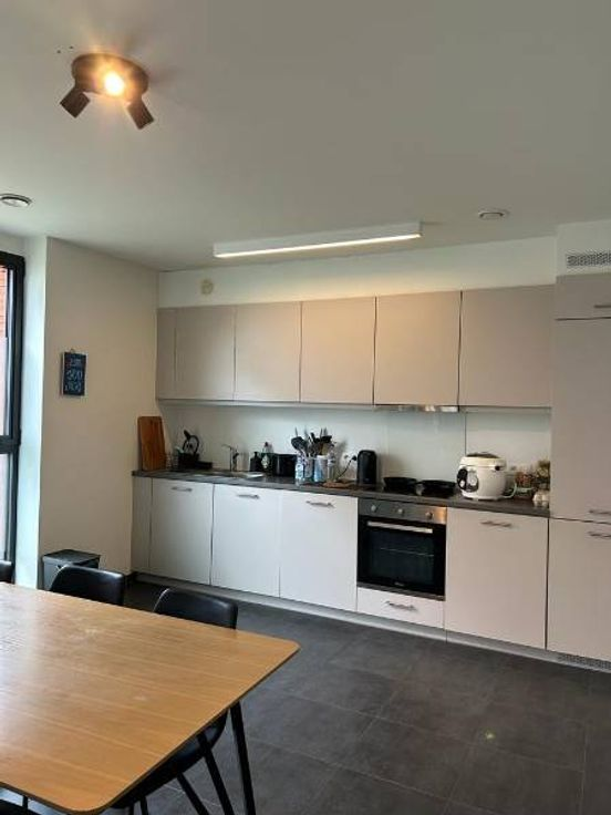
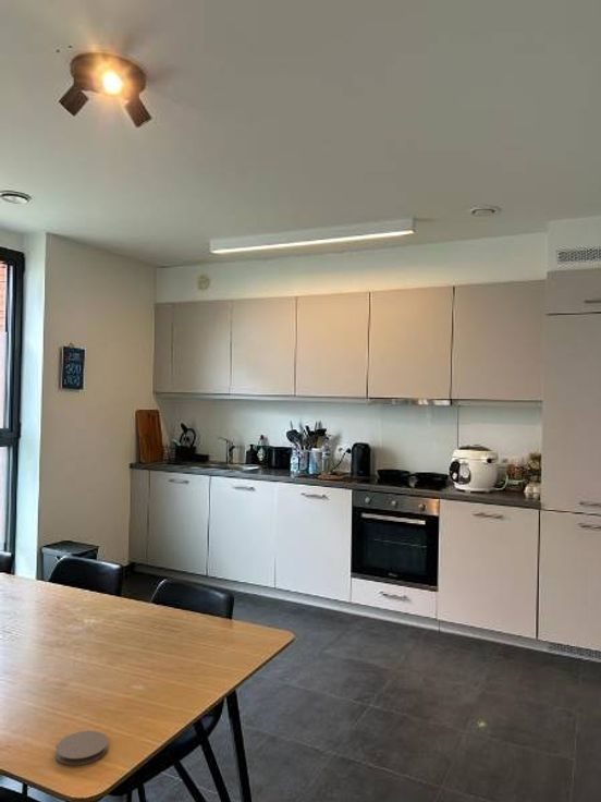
+ coaster (82, 746)
